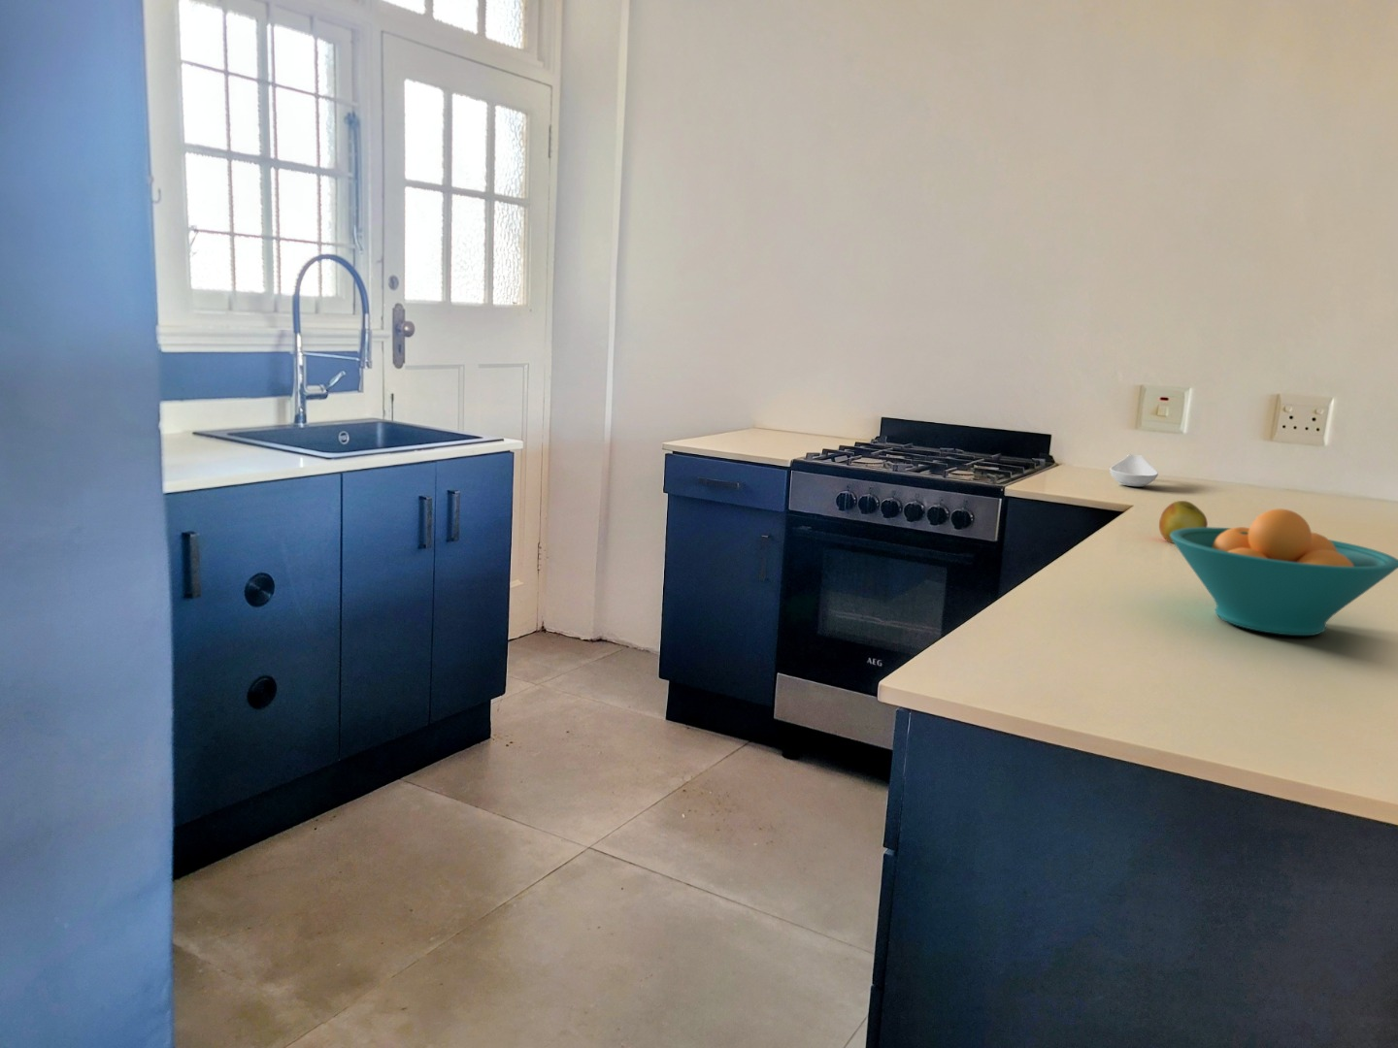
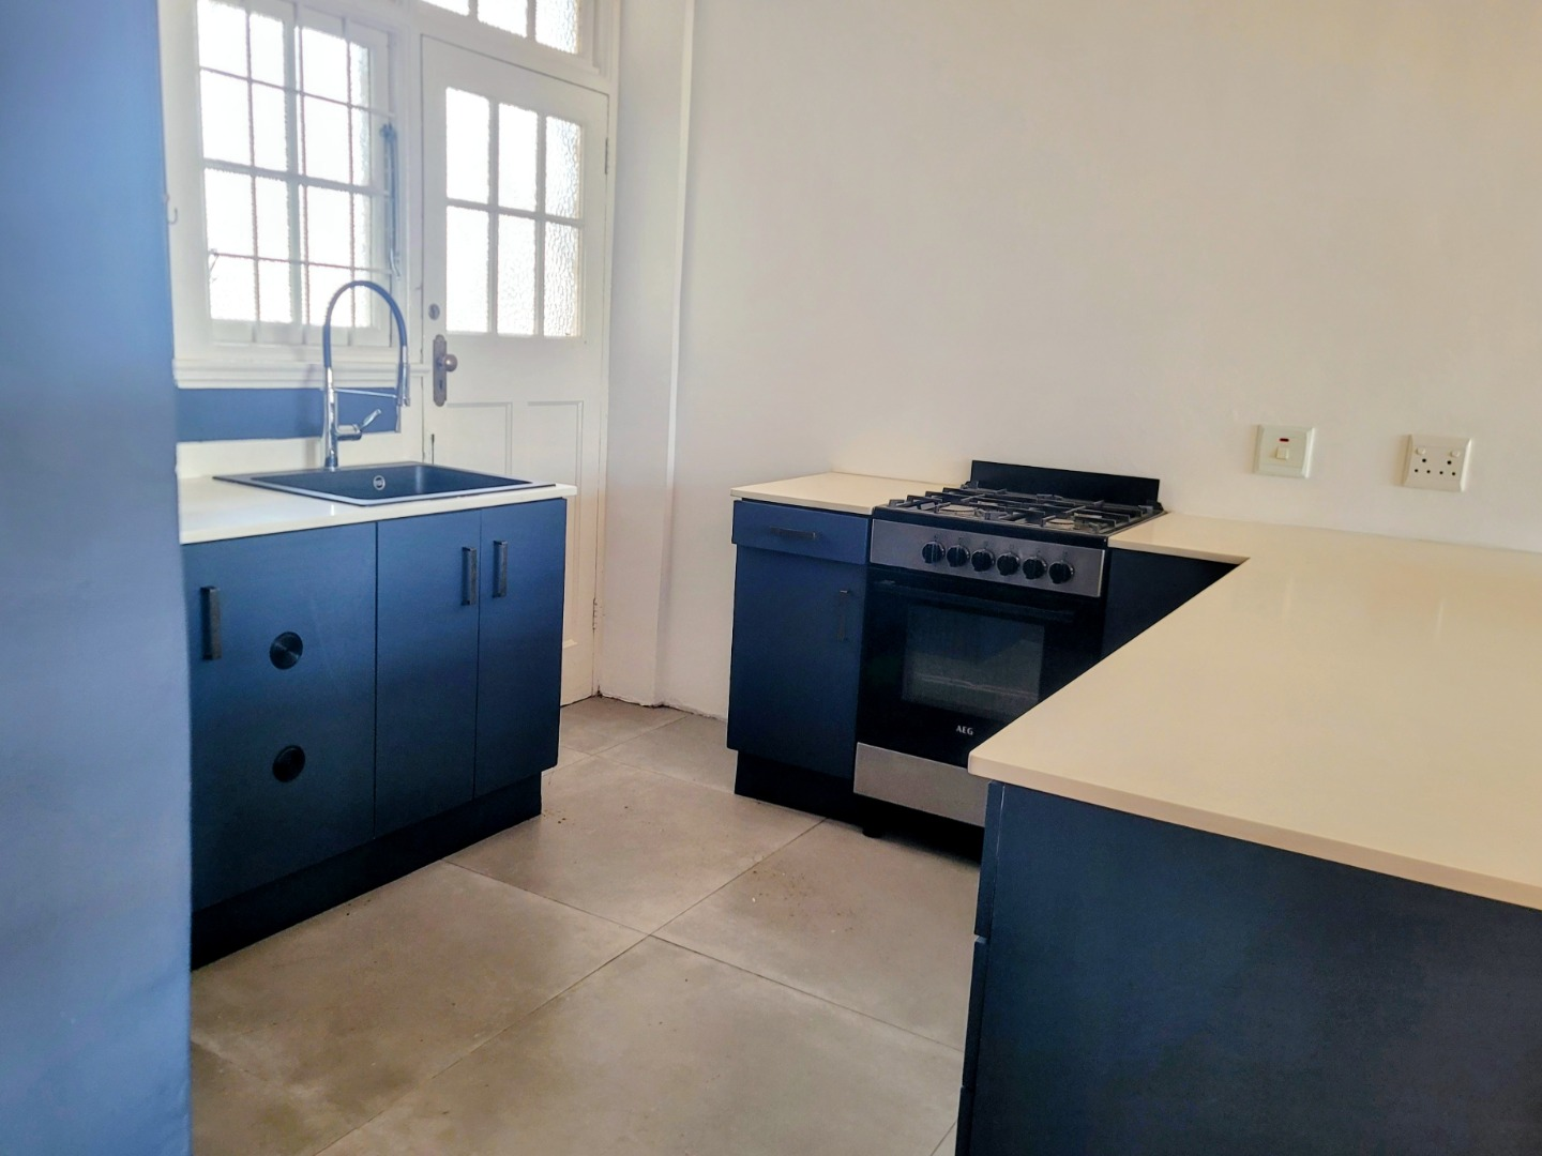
- fruit bowl (1277, 567)
- spoon rest (1133, 469)
- apple (1181, 522)
